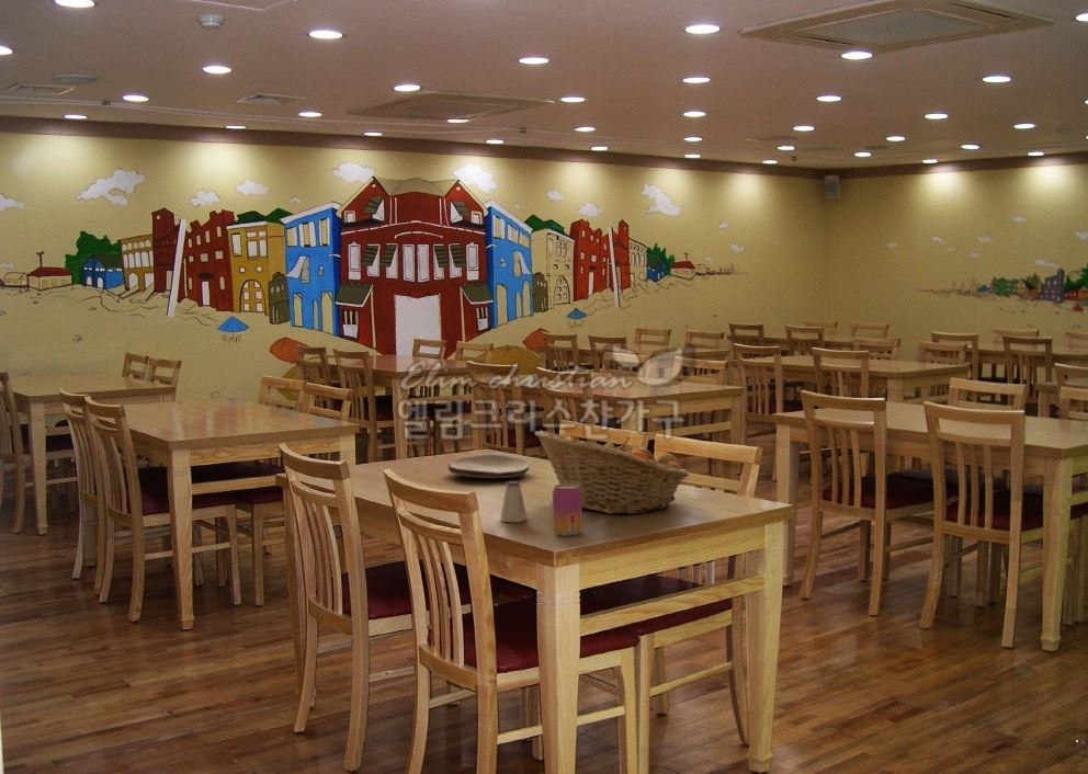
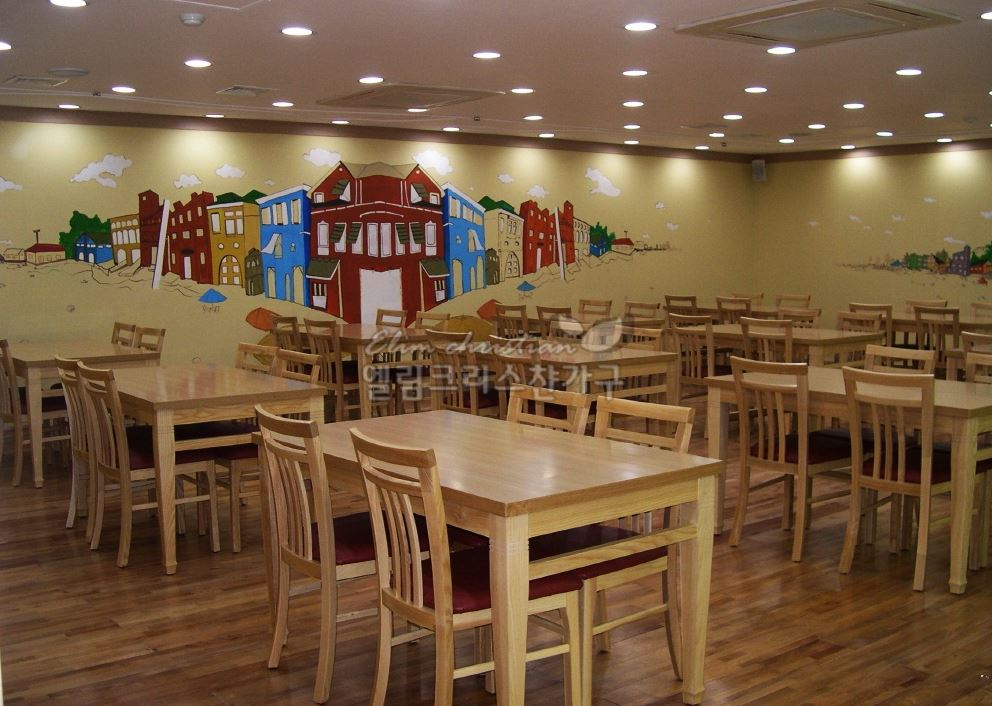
- fruit basket (610, 466)
- saltshaker (513, 500)
- plate (489, 467)
- beverage can (567, 509)
